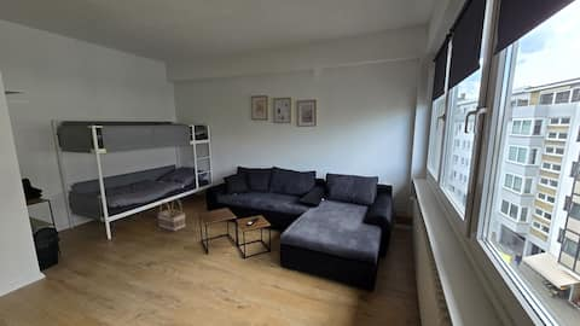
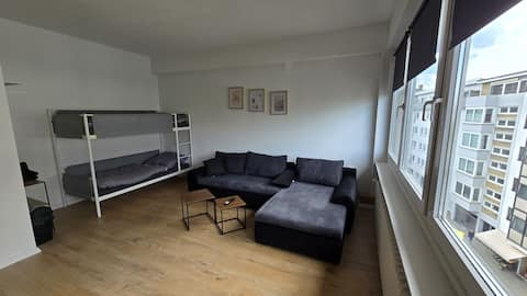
- basket (170, 214)
